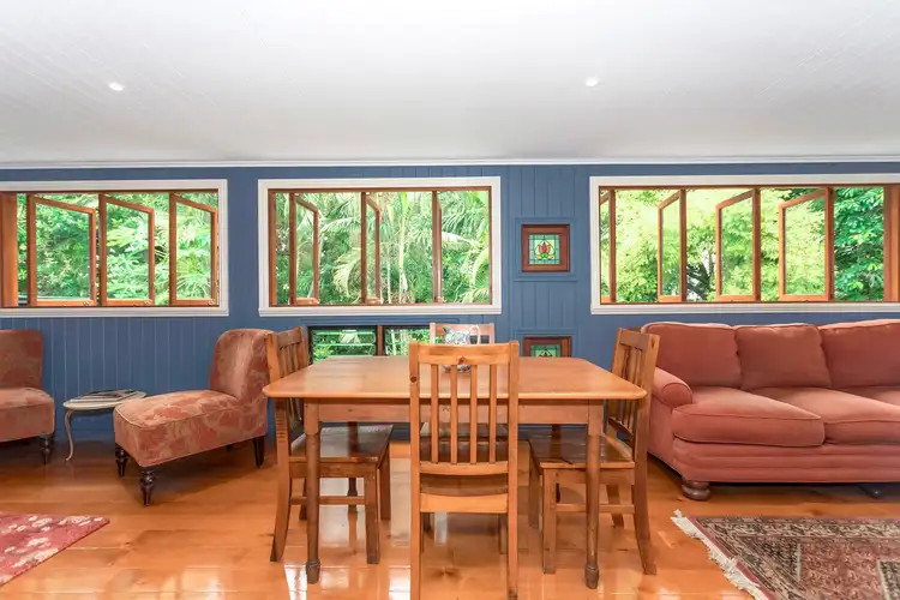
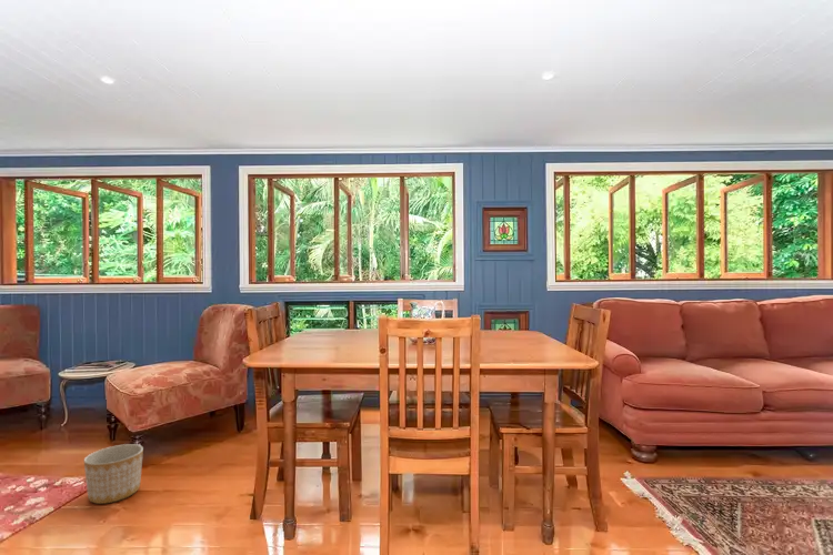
+ planter (114, 473)
